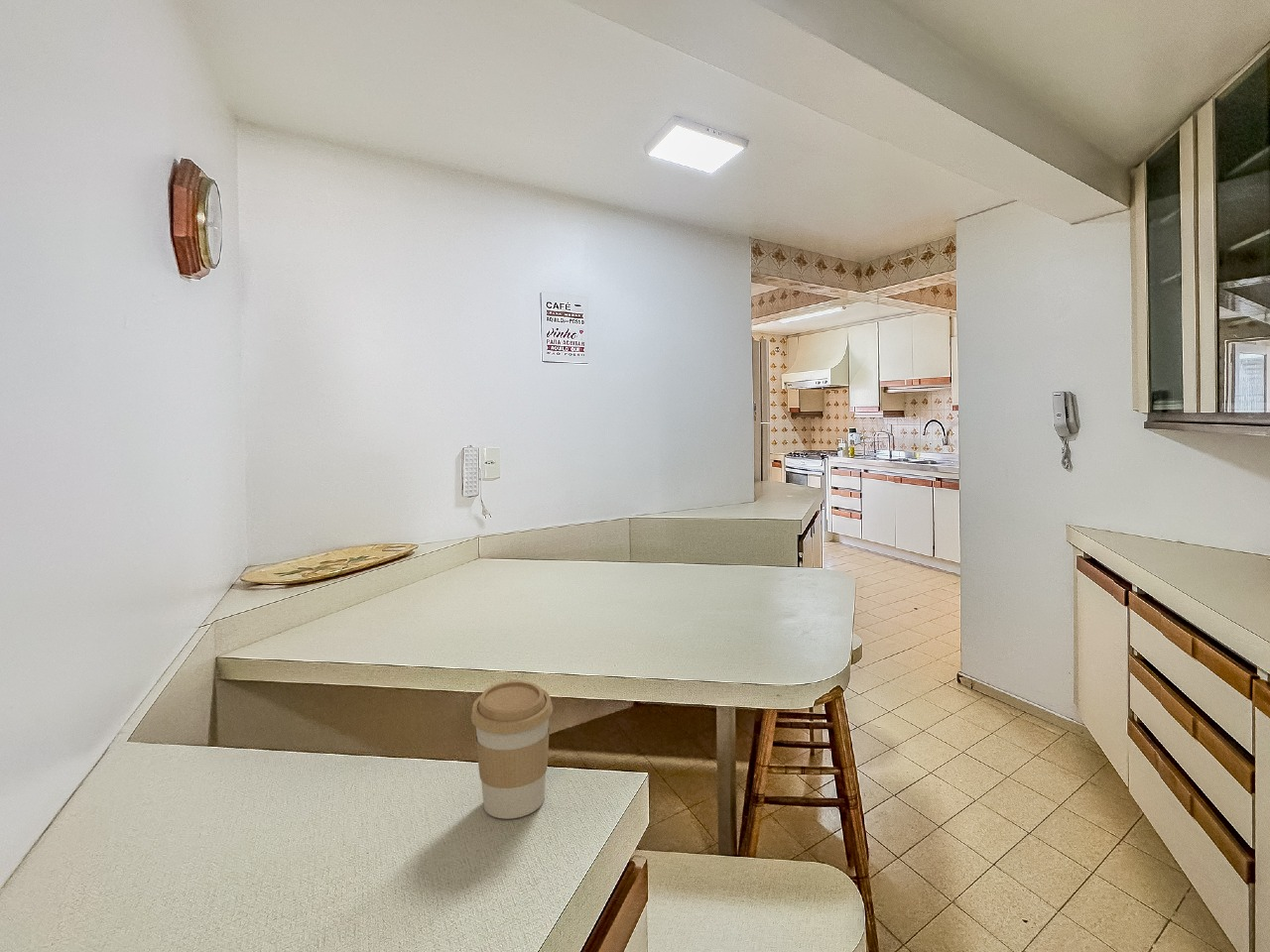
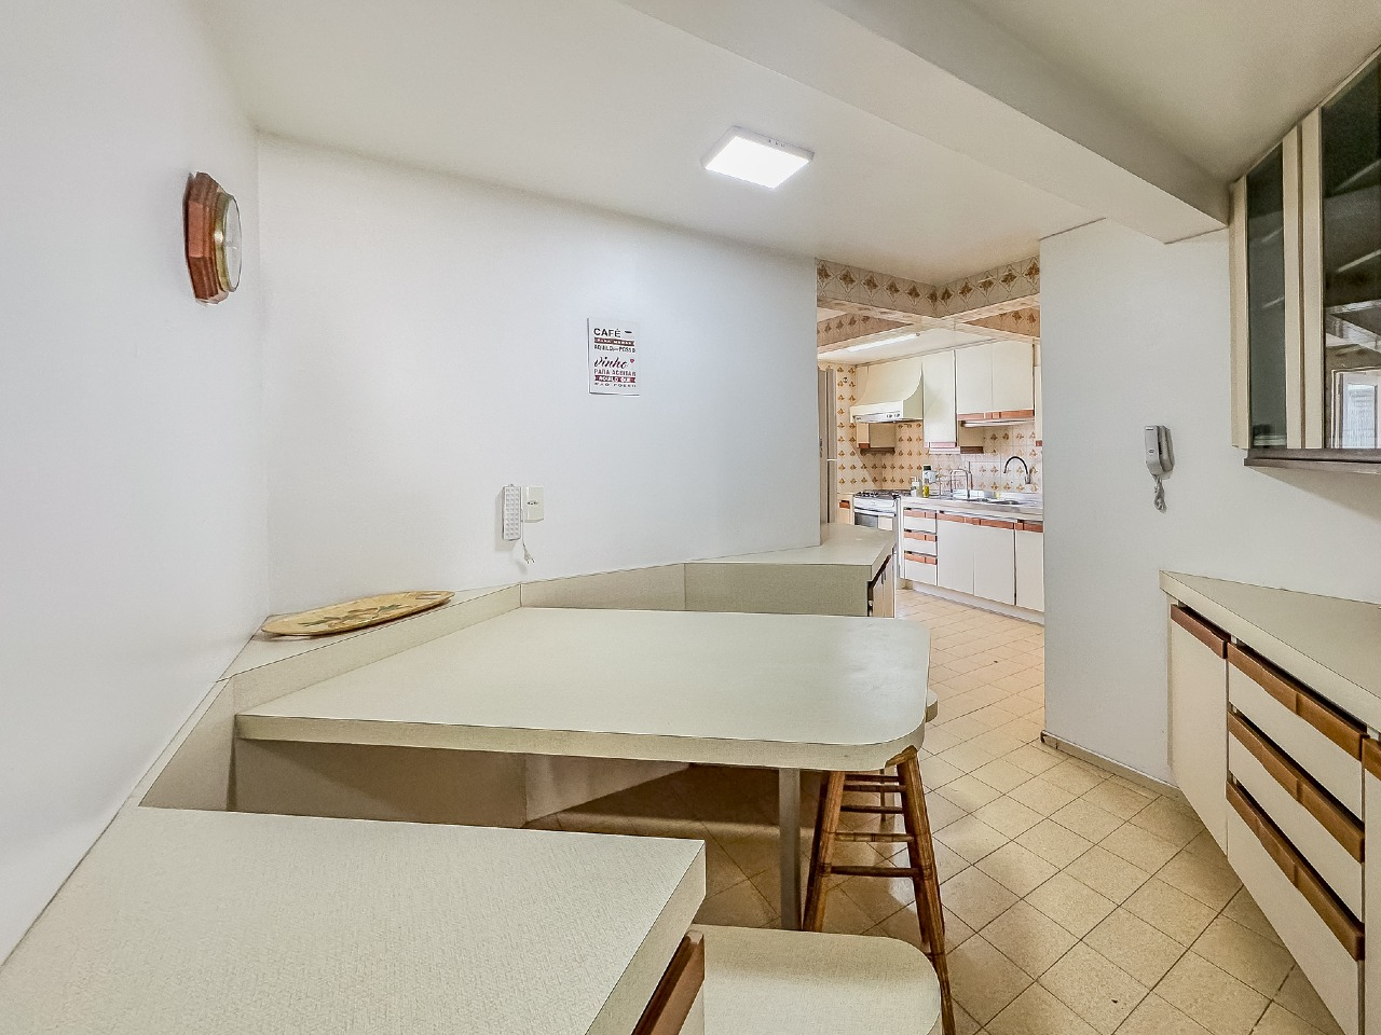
- coffee cup (513, 746)
